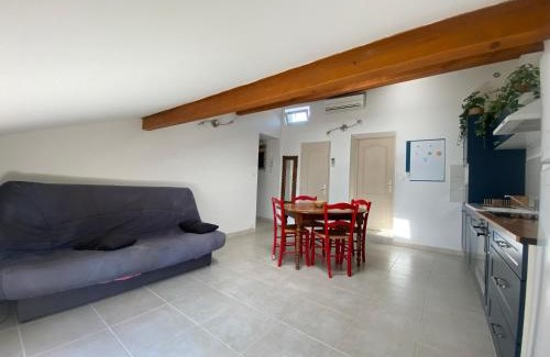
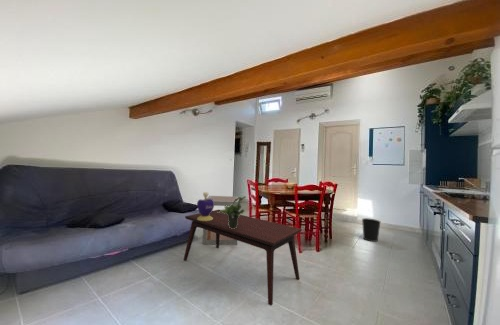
+ wastebasket (370, 229)
+ potted plant (233, 211)
+ side table (222, 205)
+ coffee table (238, 240)
+ decorative container (205, 205)
